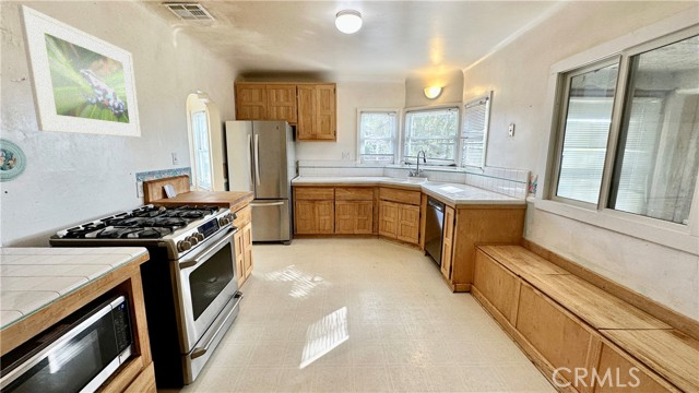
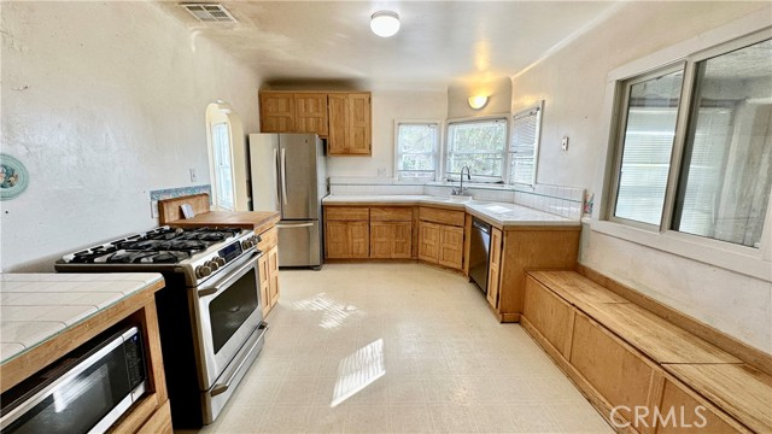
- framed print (93, 85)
